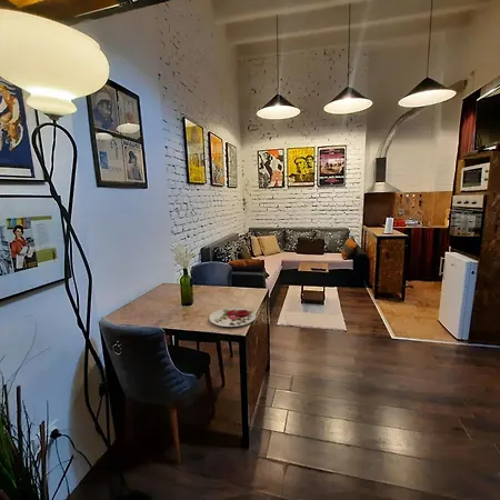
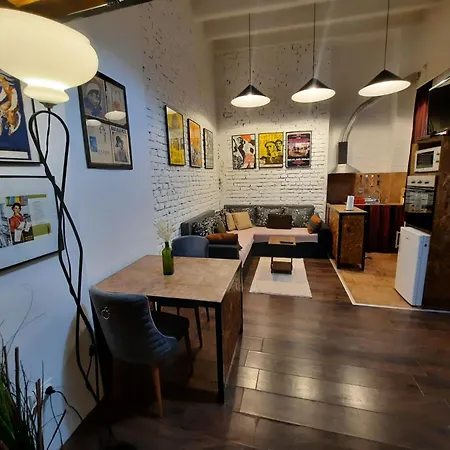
- plate (232, 316)
